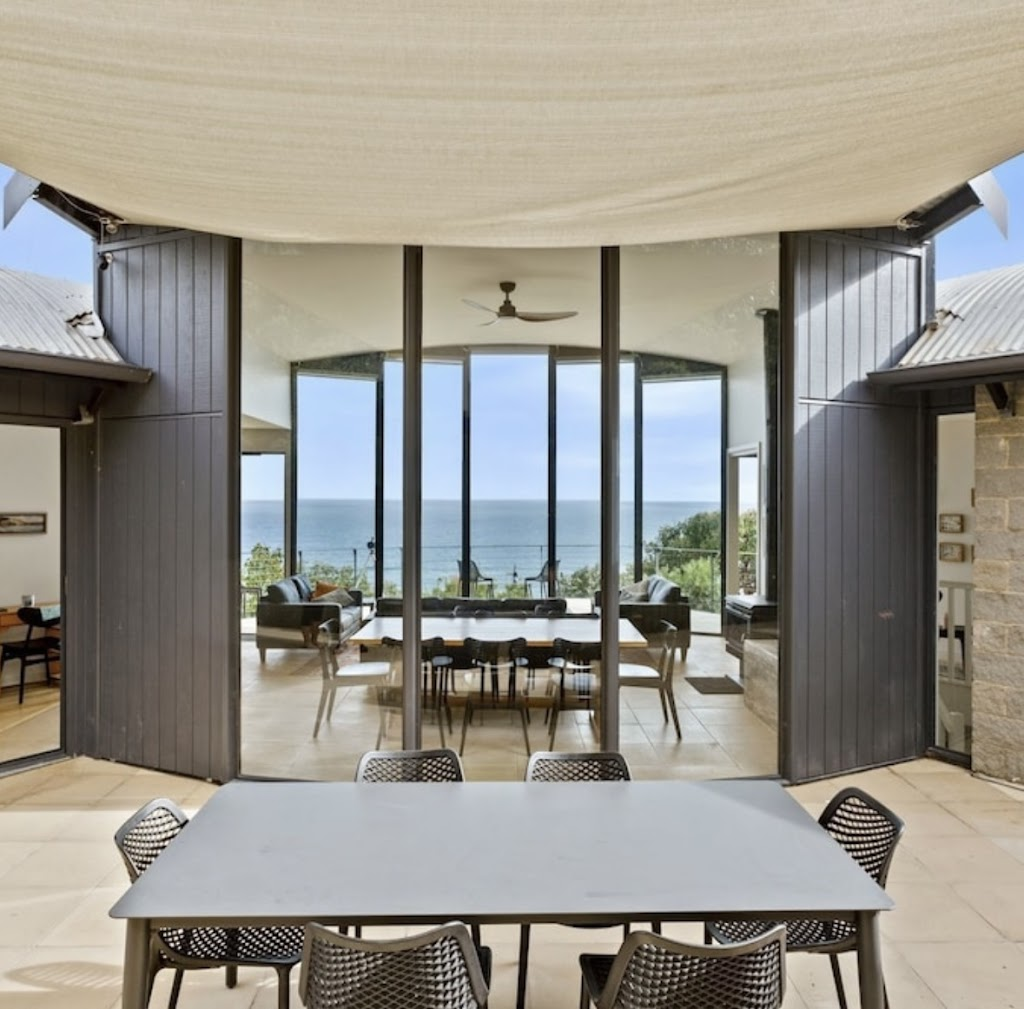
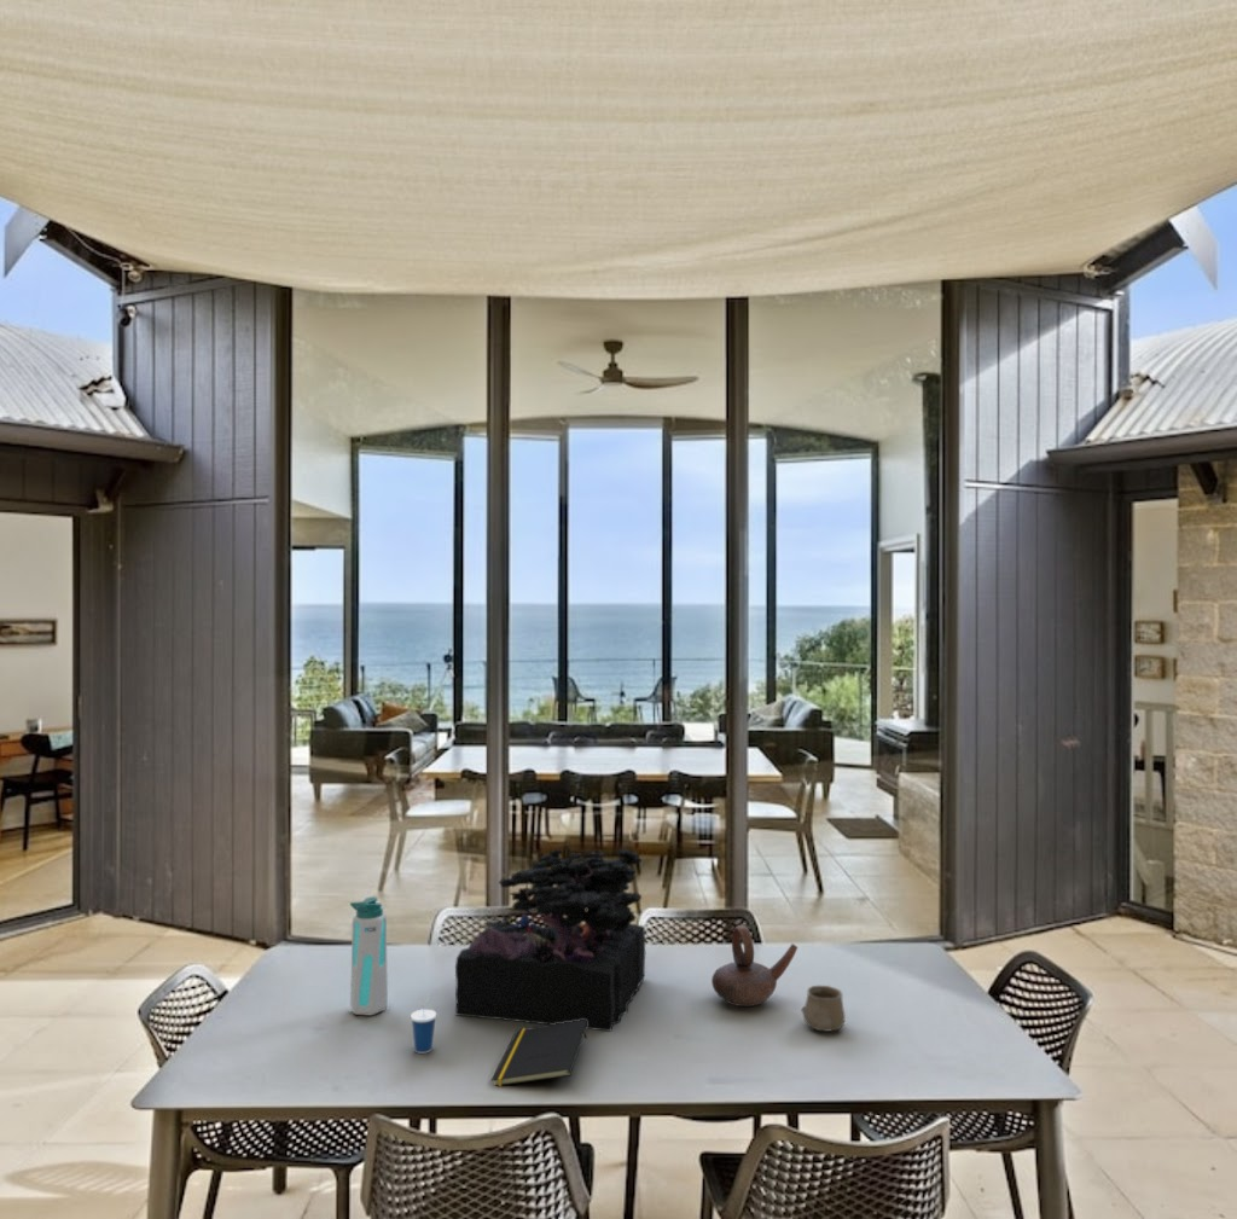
+ plant (562, 923)
+ notepad (541, 1051)
+ cup (423, 1022)
+ water bottle (367, 954)
+ cup (824, 1009)
+ teapot (754, 963)
